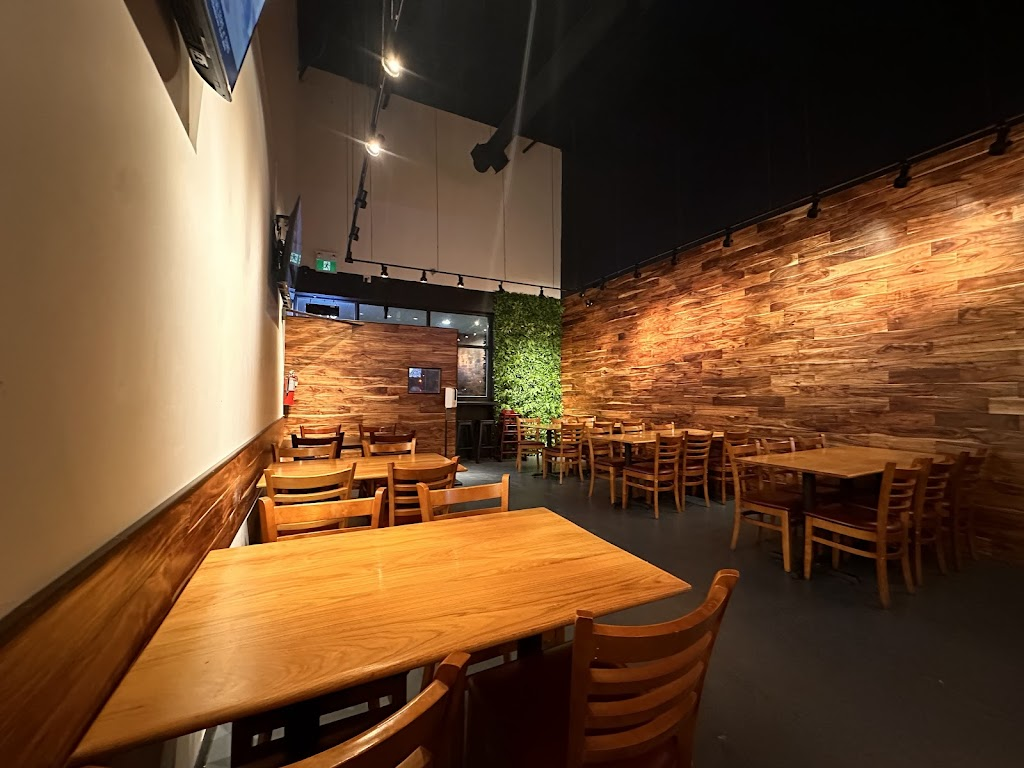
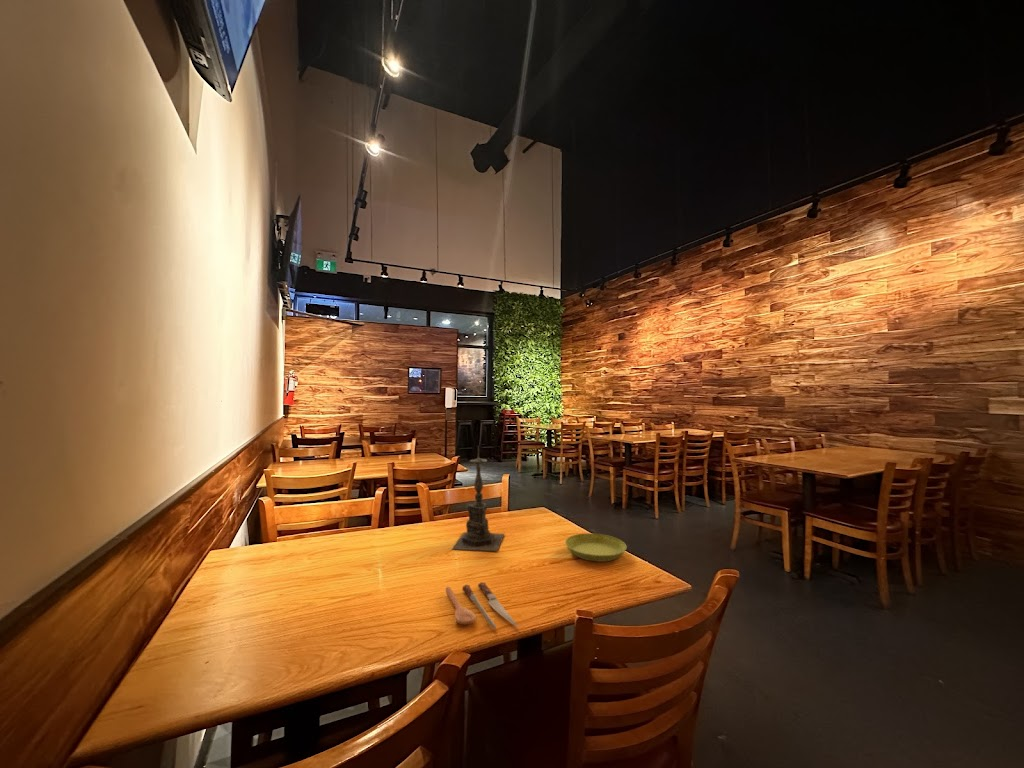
+ candle holder (479, 493)
+ spoon (477, 606)
+ saucer (595, 548)
